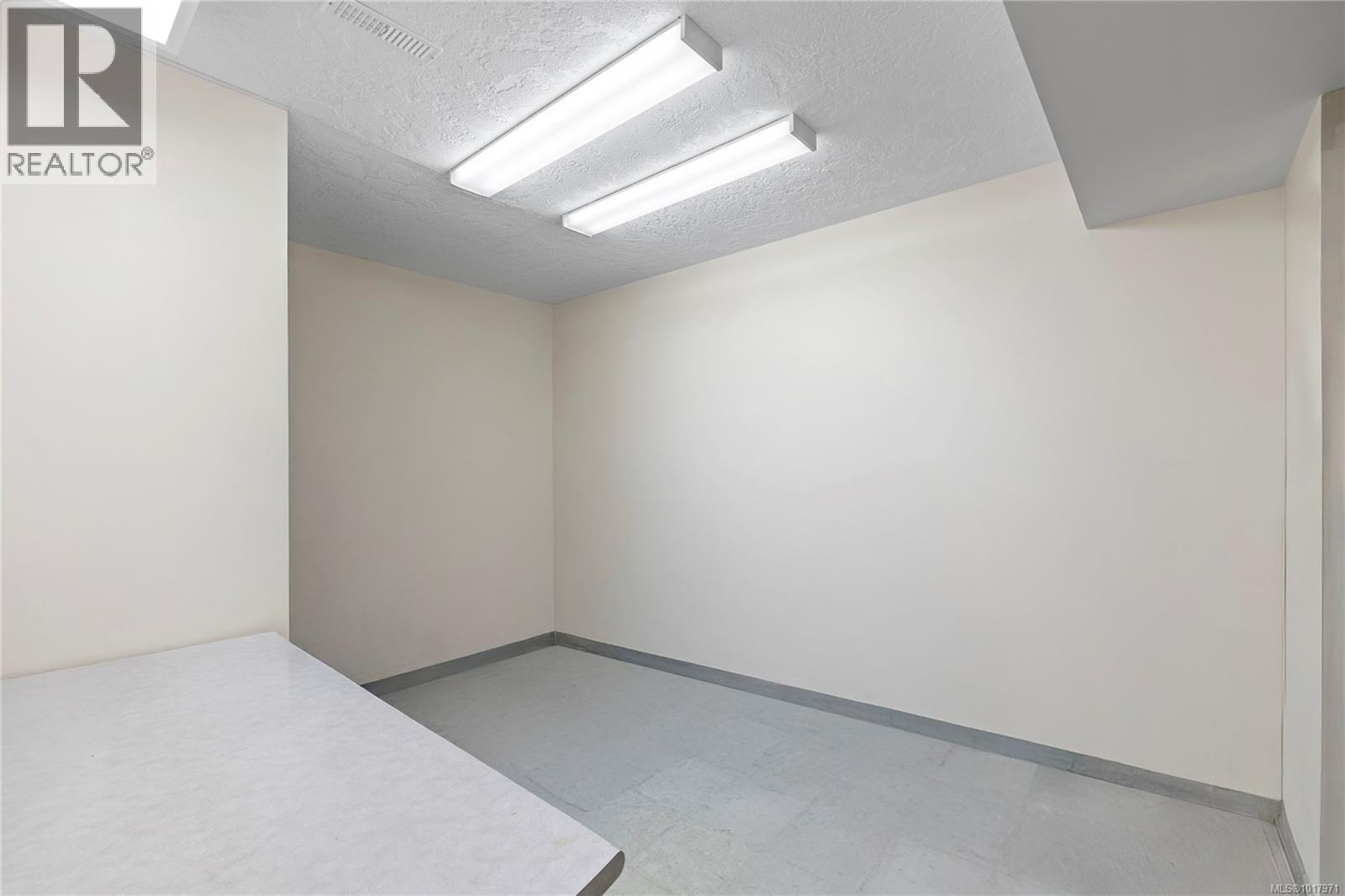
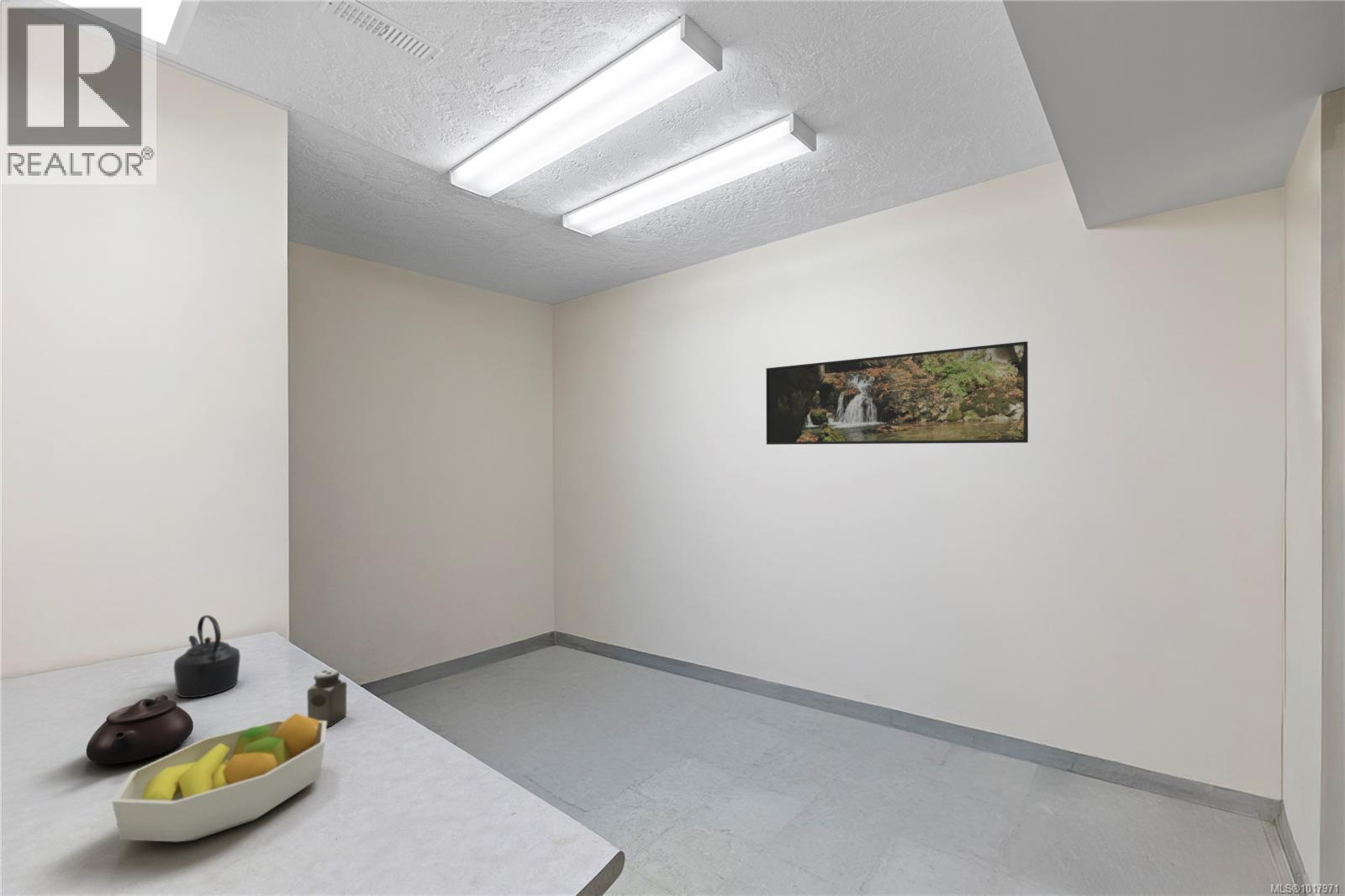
+ fruit bowl (233, 769)
+ teapot (145, 724)
+ kettle (203, 649)
+ salt shaker (327, 696)
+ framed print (878, 400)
